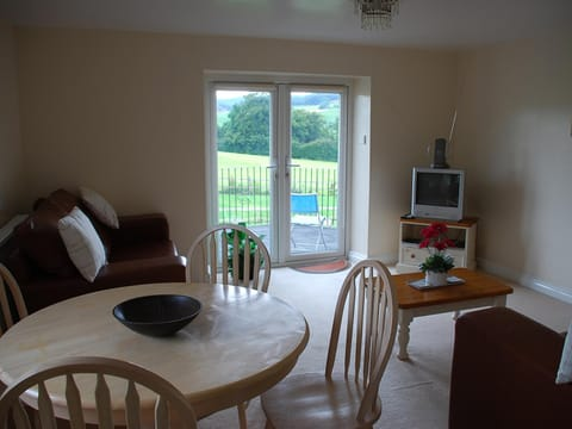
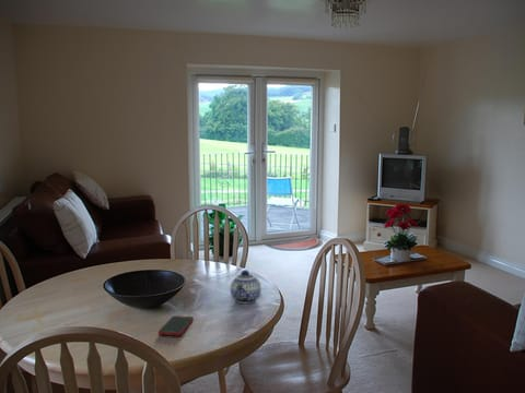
+ teapot (245, 285)
+ cell phone (176, 325)
